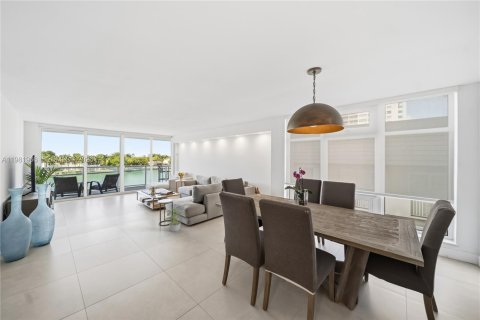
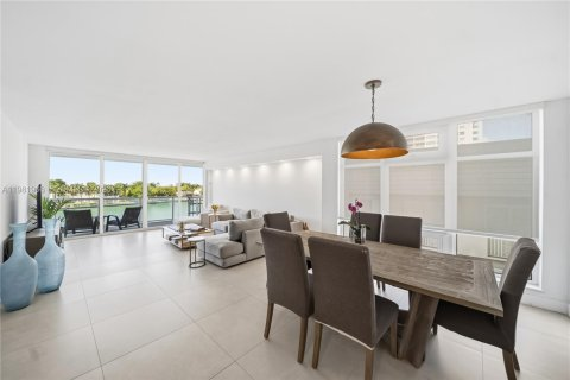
- potted plant (175, 220)
